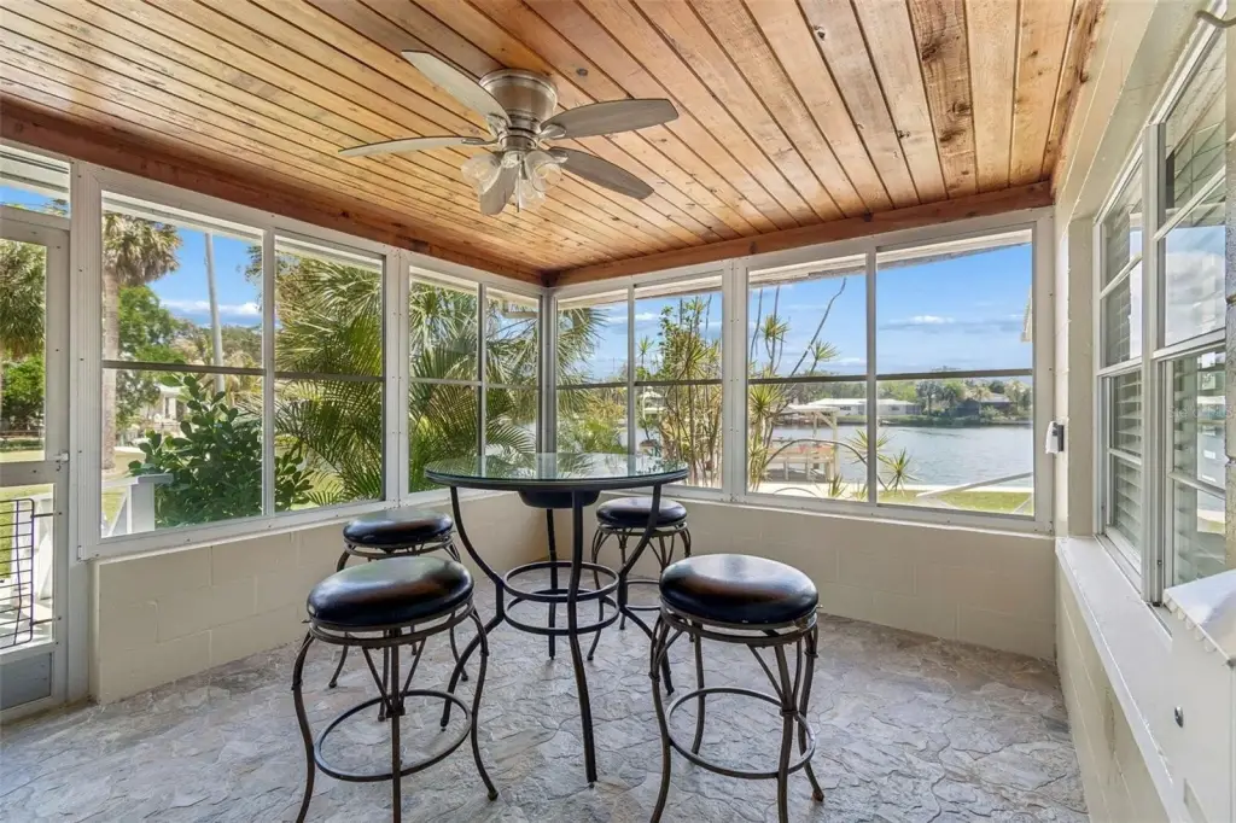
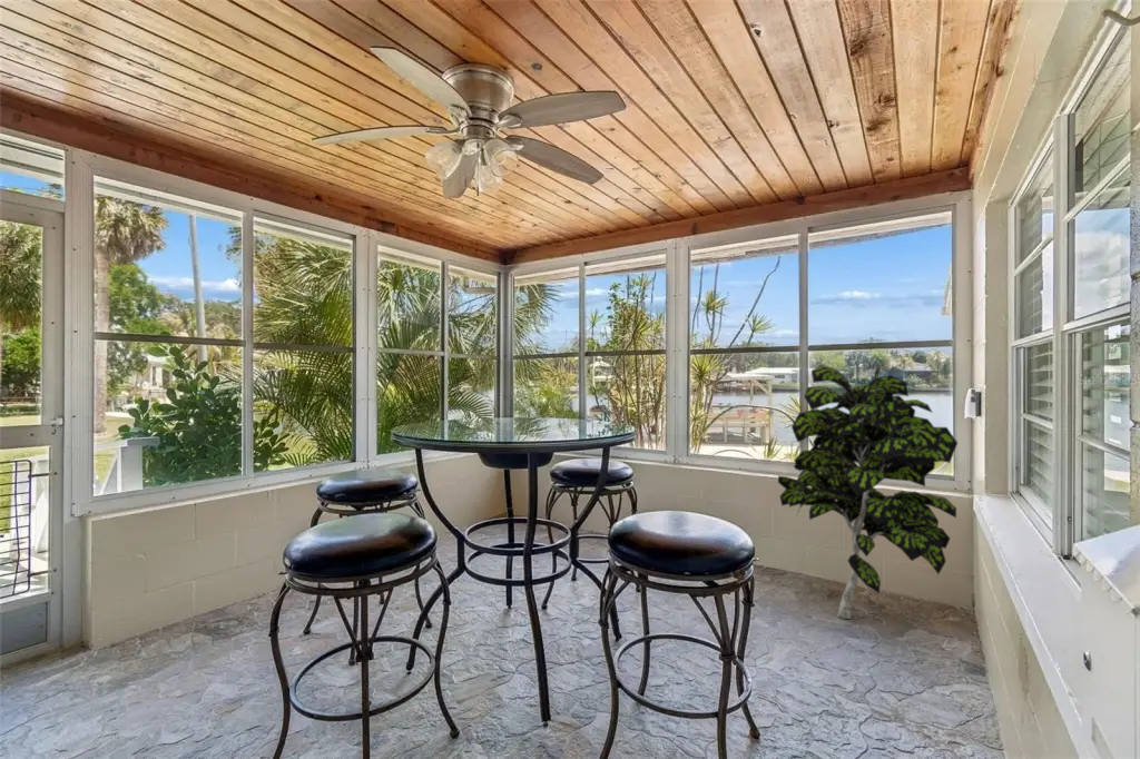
+ indoor plant (861, 491)
